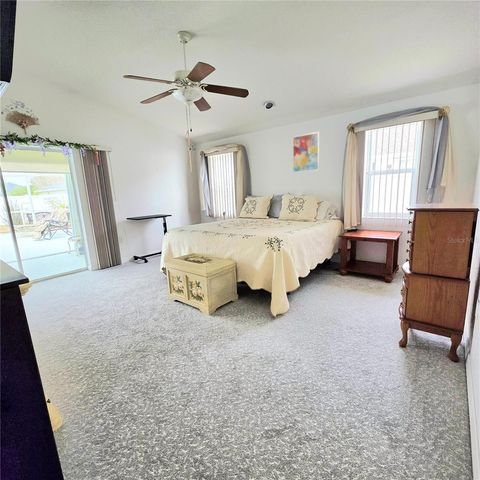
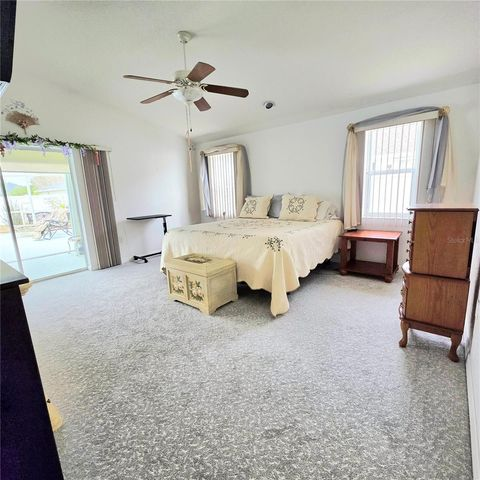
- wall art (305, 153)
